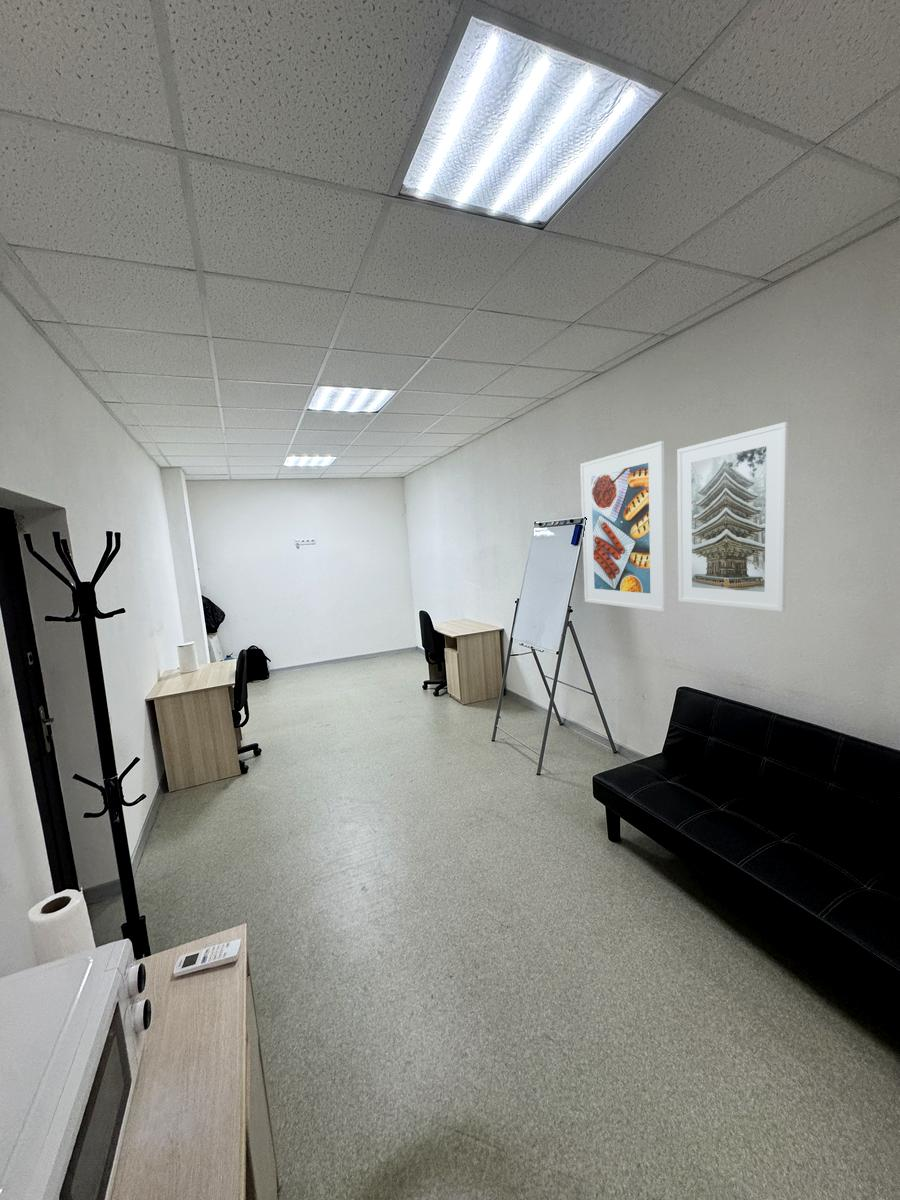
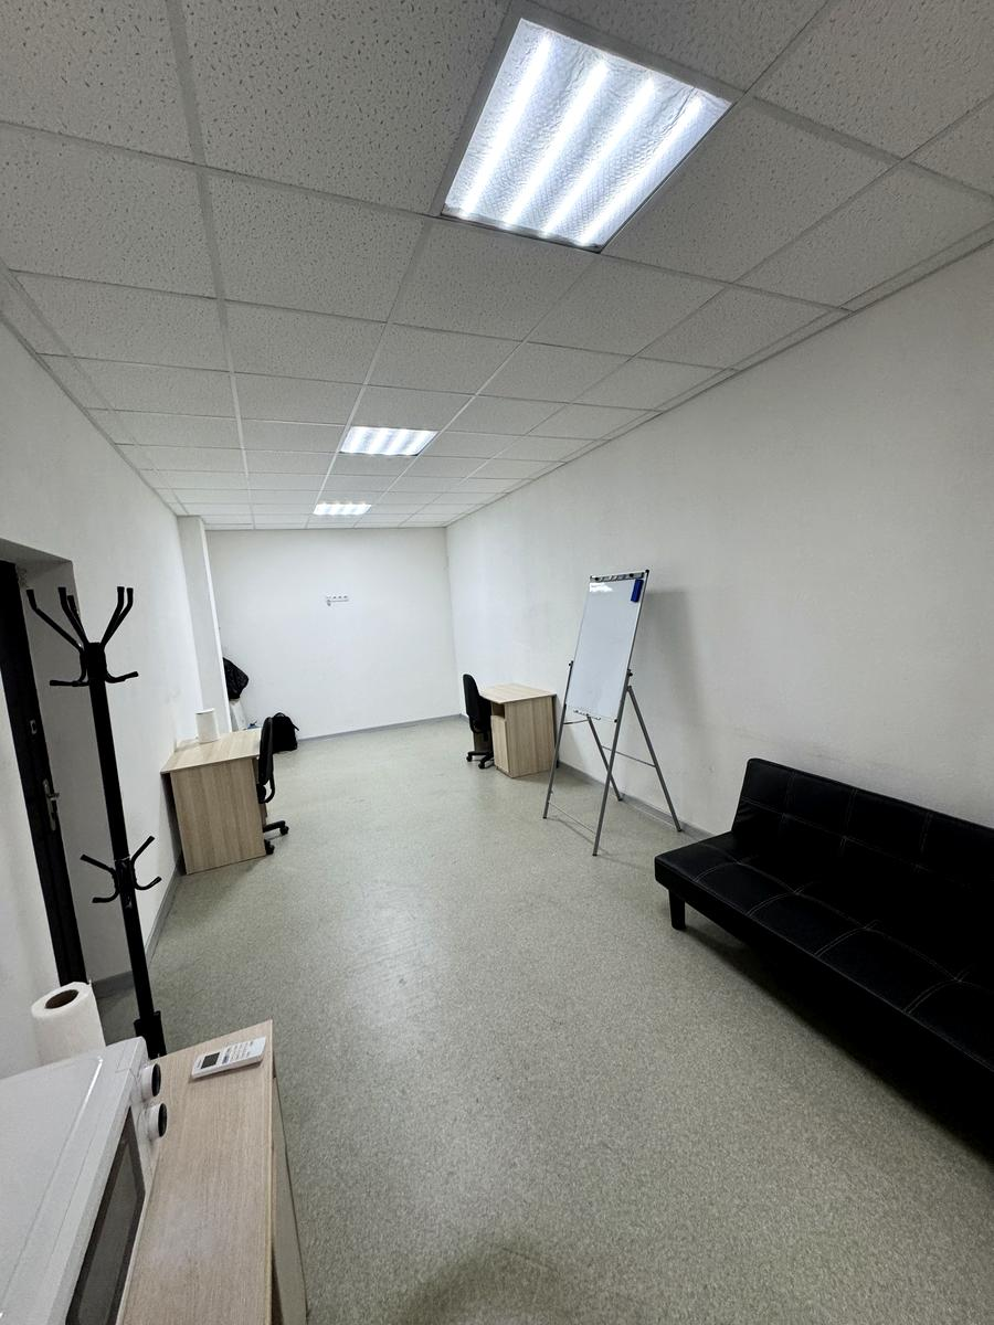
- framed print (619, 531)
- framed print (726, 523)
